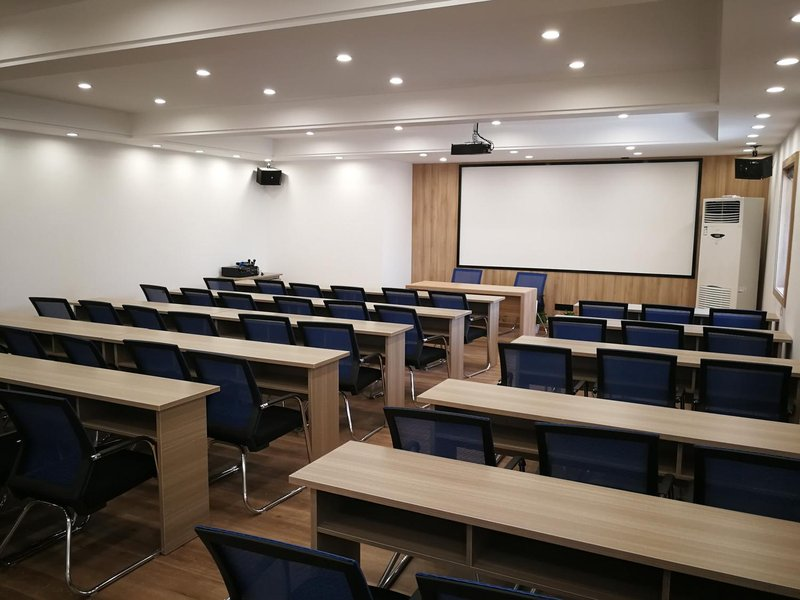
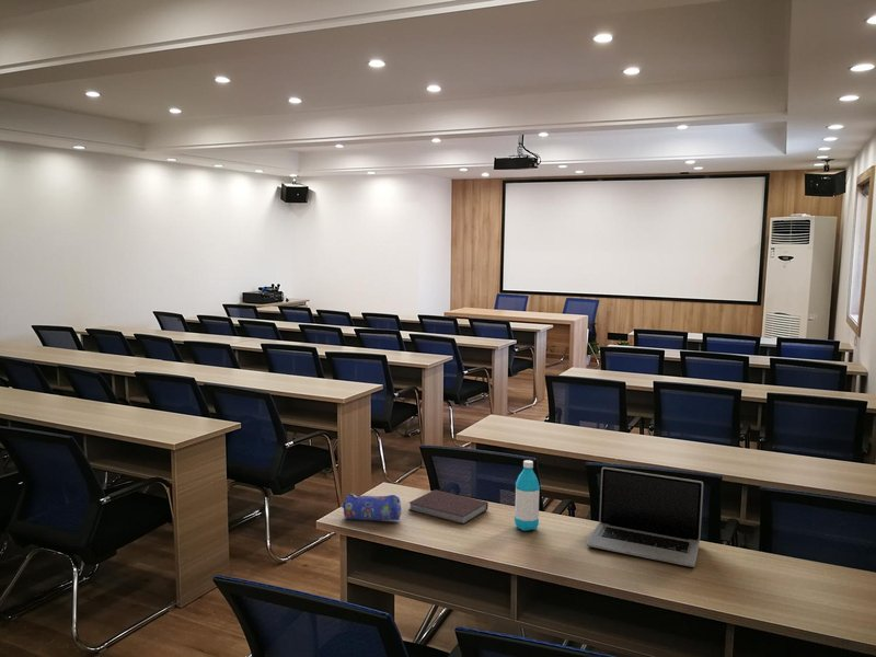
+ water bottle (527, 494)
+ pencil case (371, 506)
+ laptop (644, 514)
+ notebook (448, 506)
